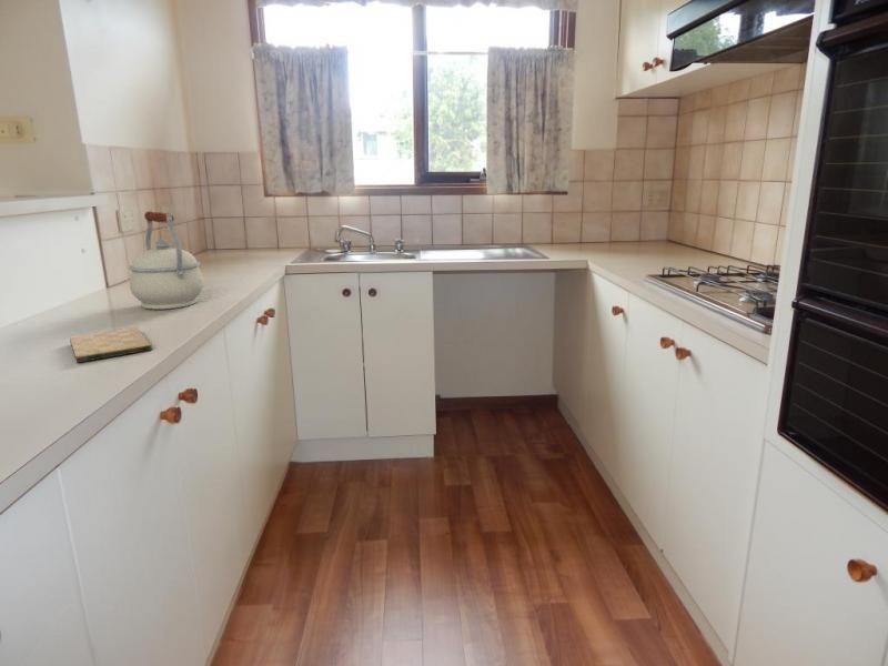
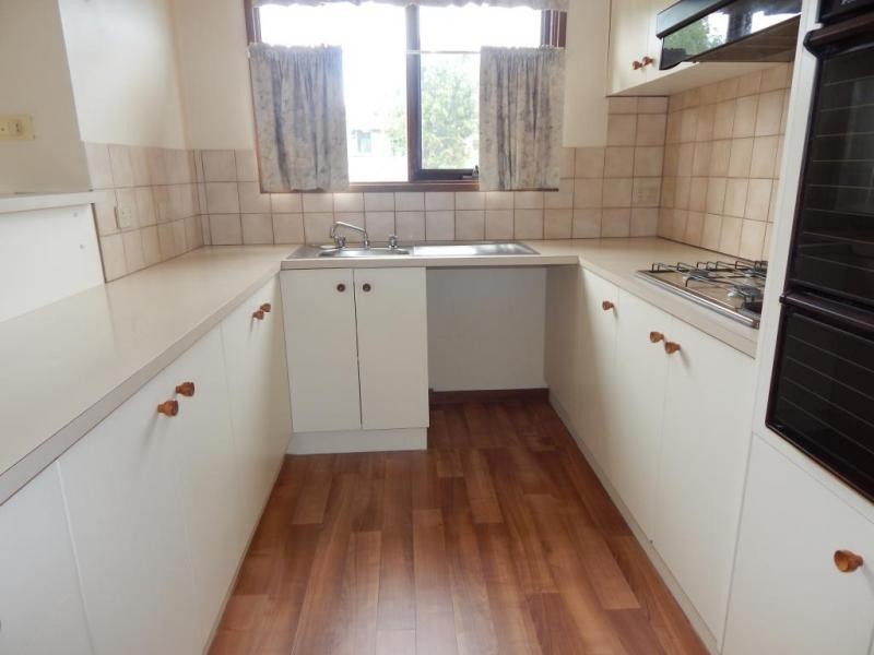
- kettle (162, 258)
- cutting board (109, 343)
